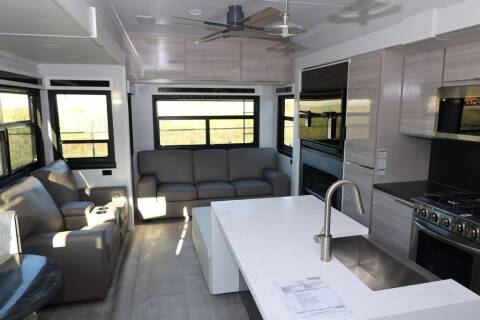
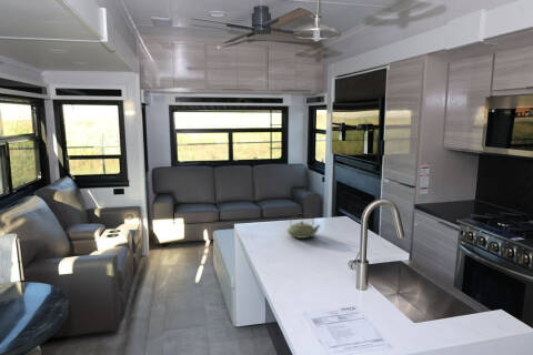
+ teapot (303, 224)
